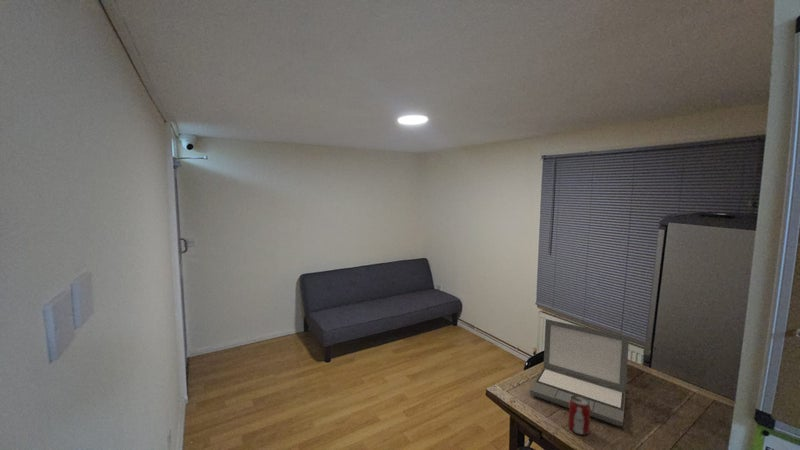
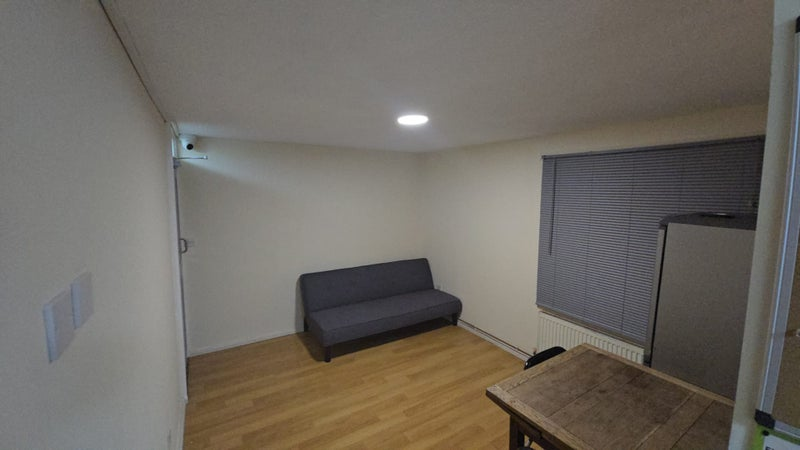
- laptop (579, 366)
- beverage can (579, 414)
